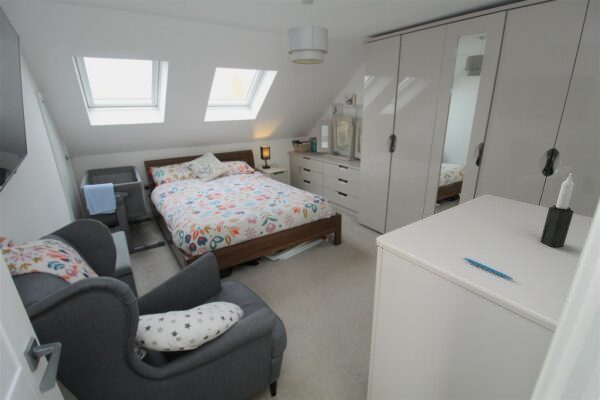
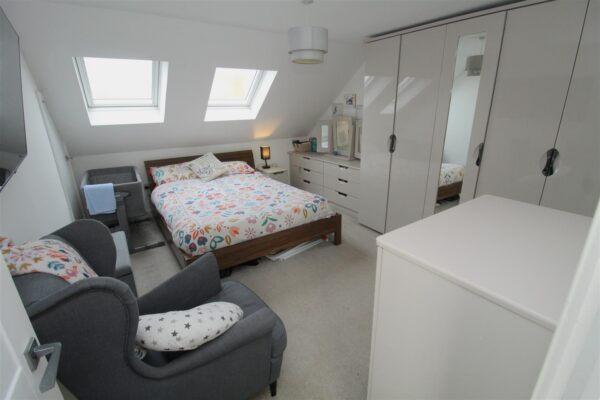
- candle (561, 209)
- pen (487, 267)
